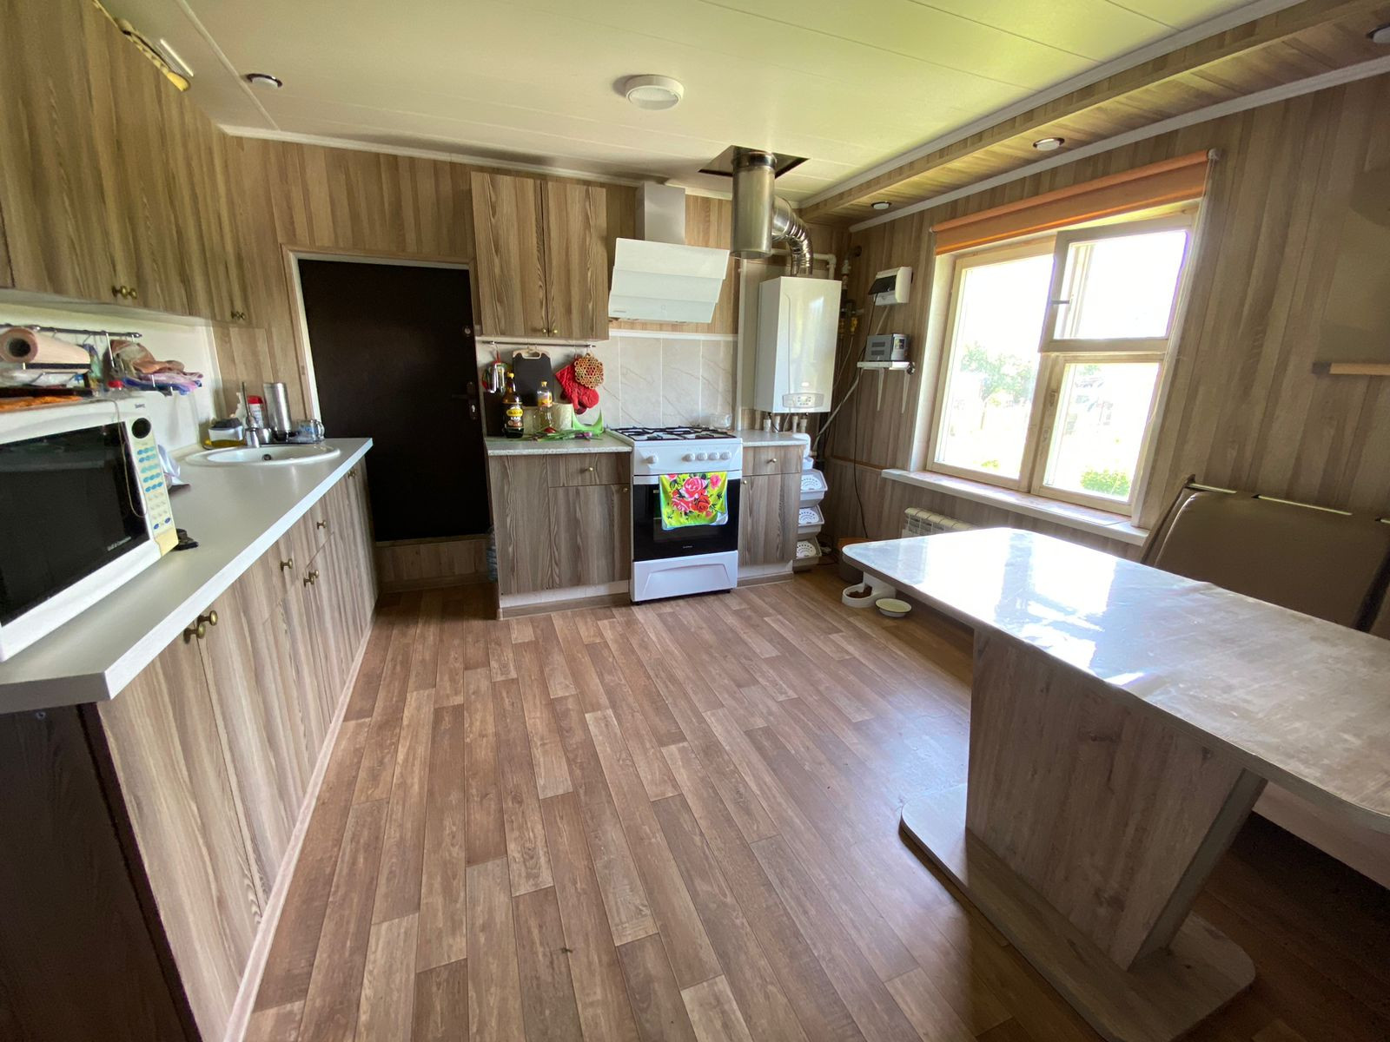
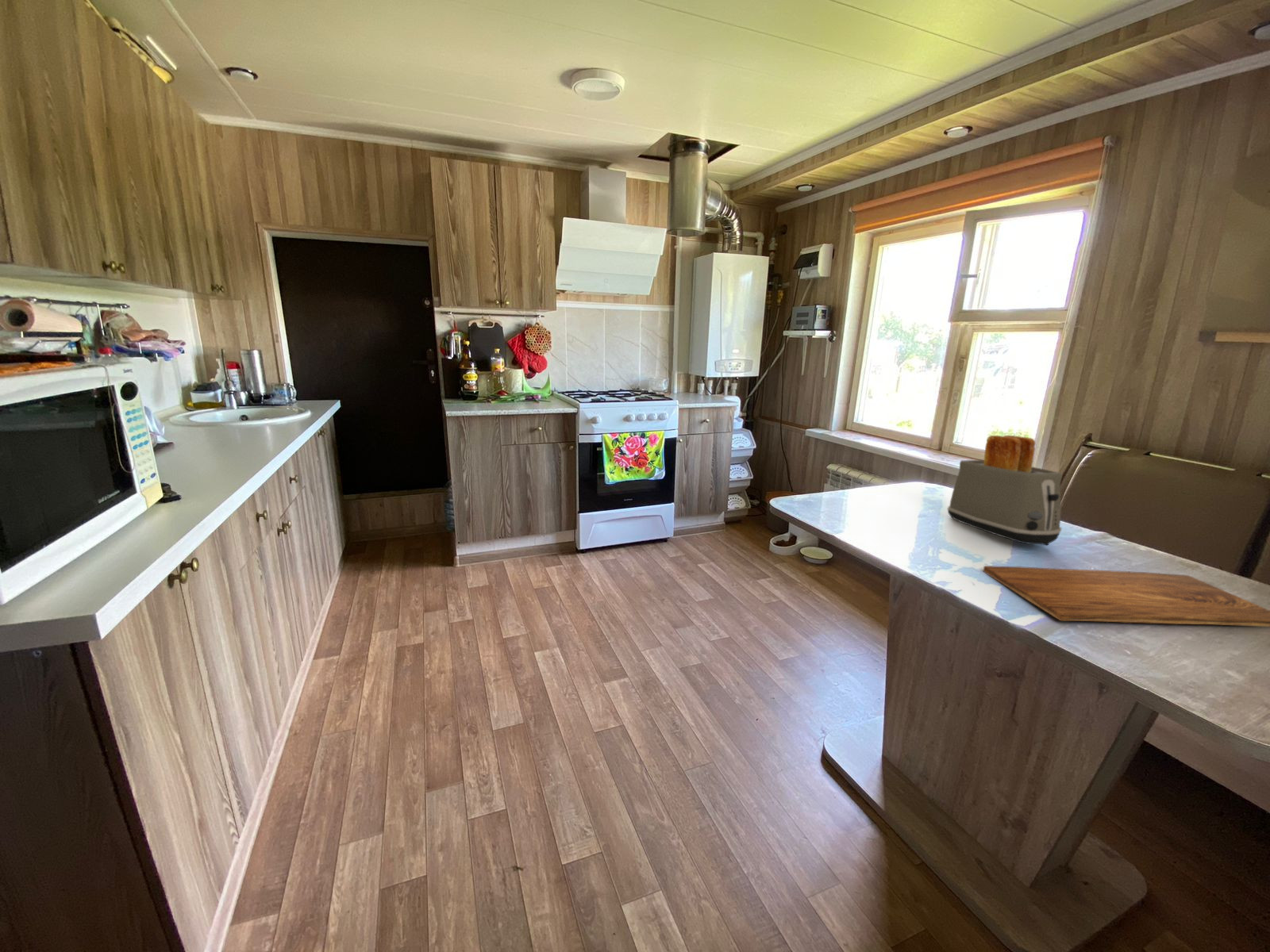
+ toaster (1006, 485)
+ cutting board (1124, 593)
